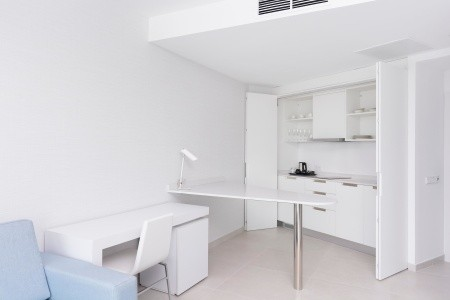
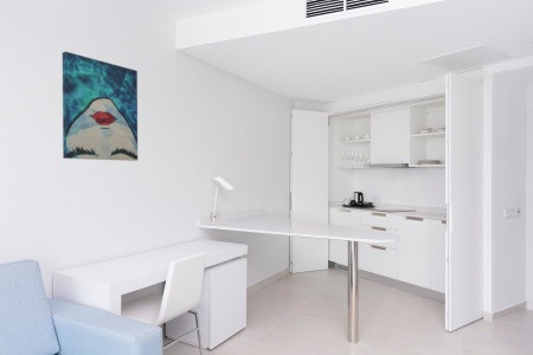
+ wall art (103, 110)
